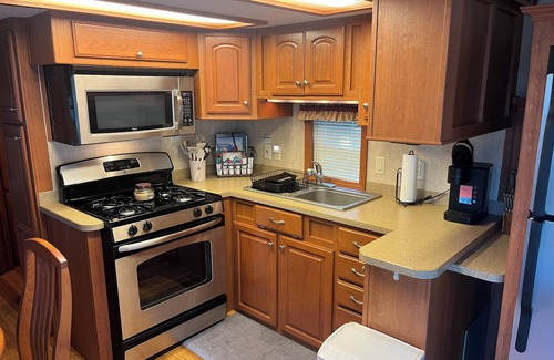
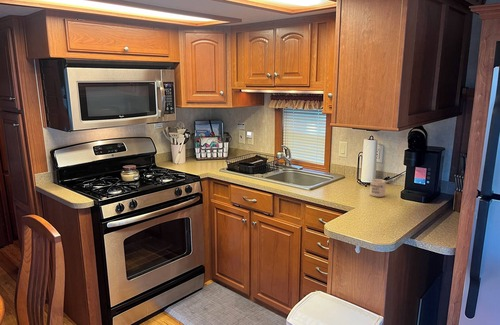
+ mug (378, 187)
